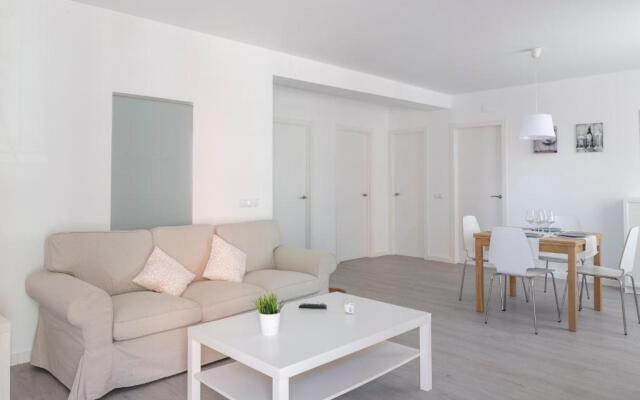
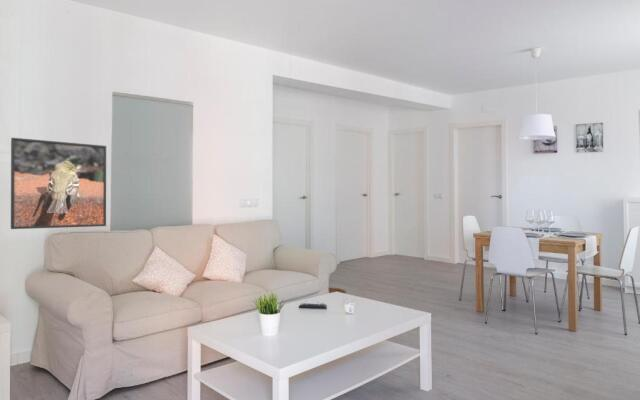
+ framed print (61, 184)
